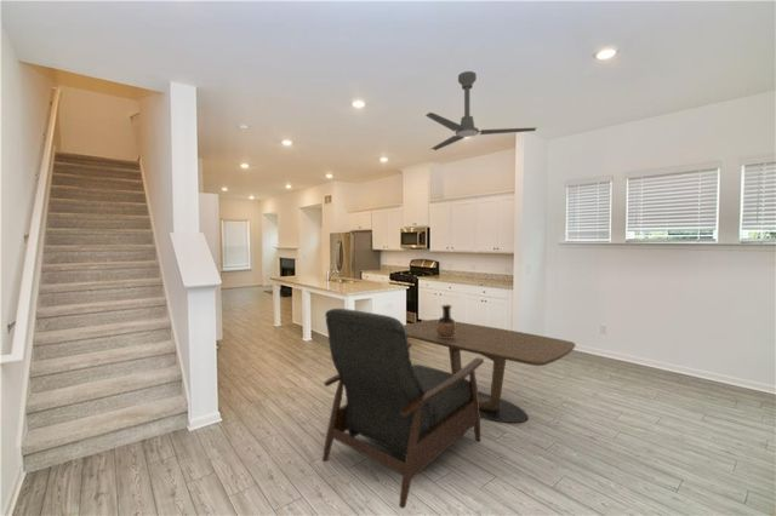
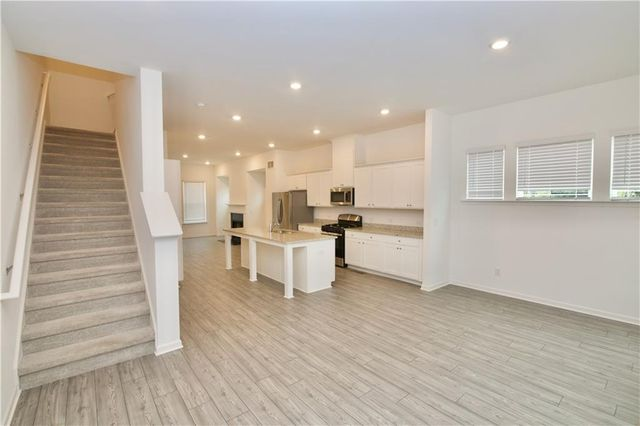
- ceiling fan (468, 103)
- dining table (461, 368)
- ceramic jug (445, 320)
- chair (405, 375)
